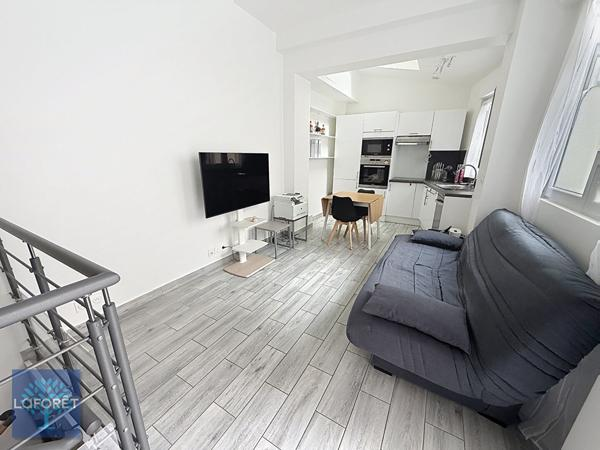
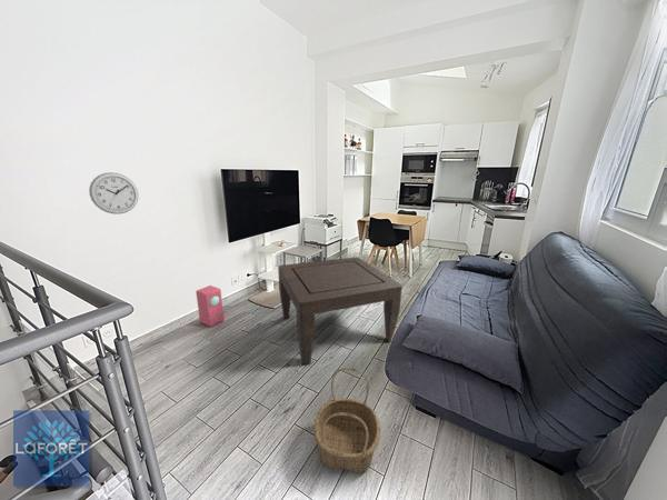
+ coffee table (335, 302)
+ wall clock (116, 193)
+ basket (347, 418)
+ speaker (210, 306)
